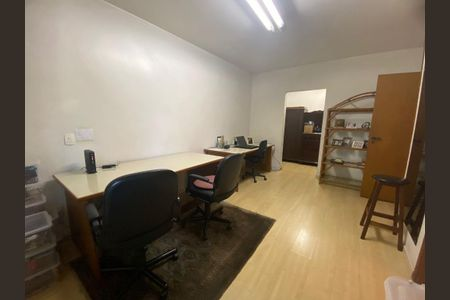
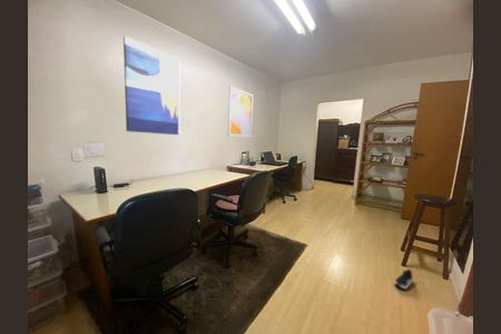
+ wall art (155, 92)
+ wall art (240, 114)
+ shoe (404, 277)
